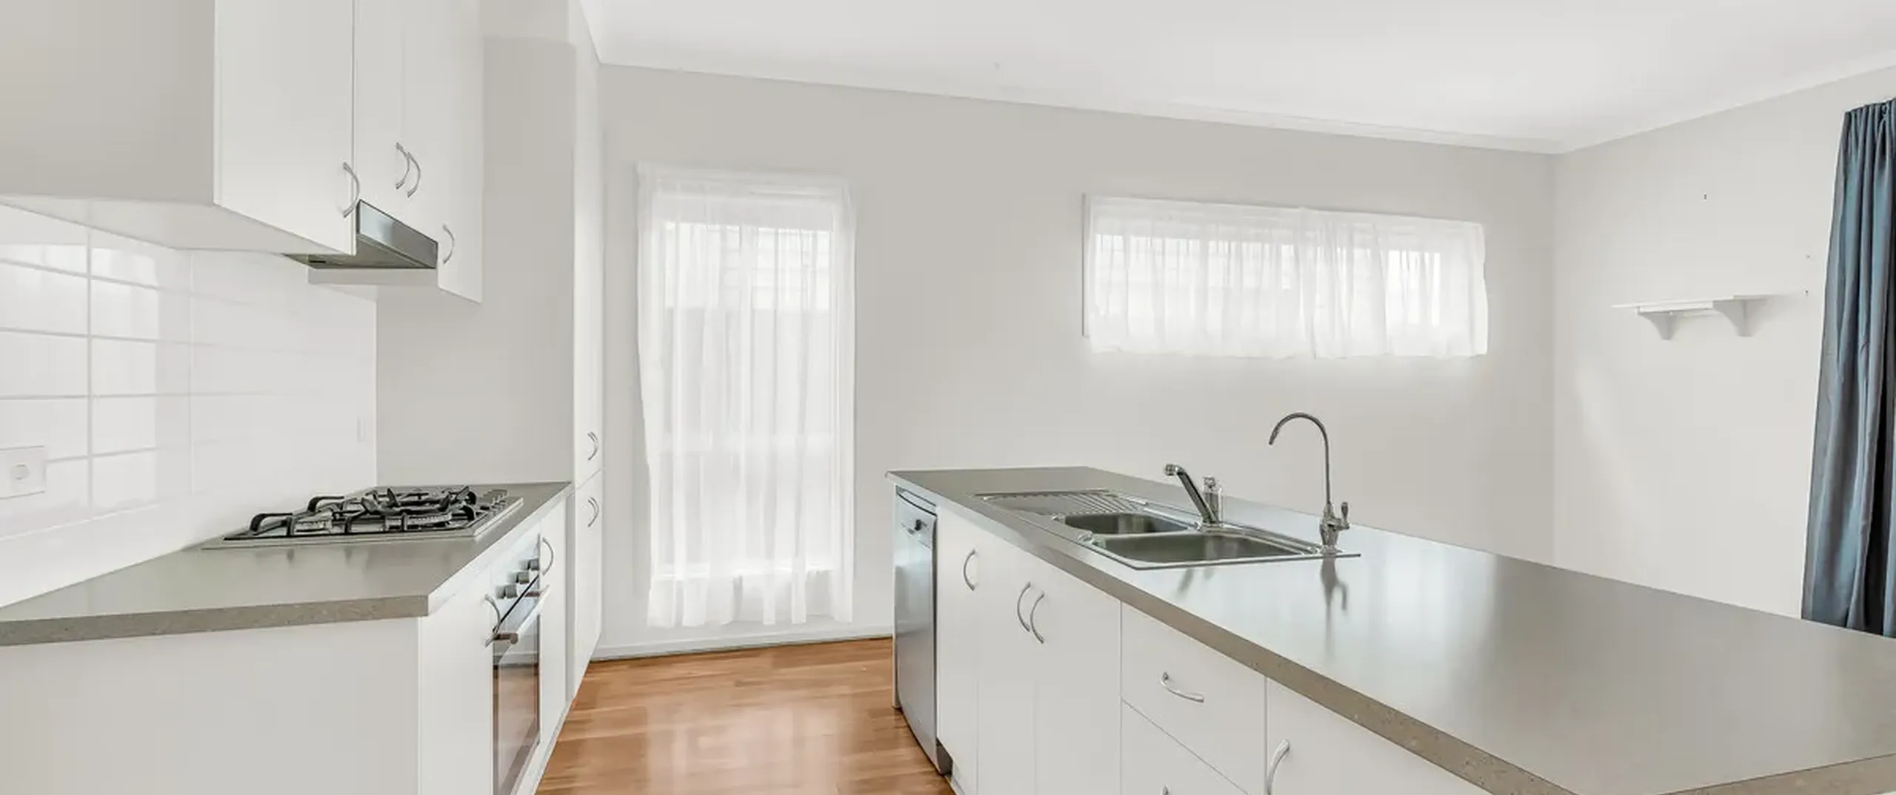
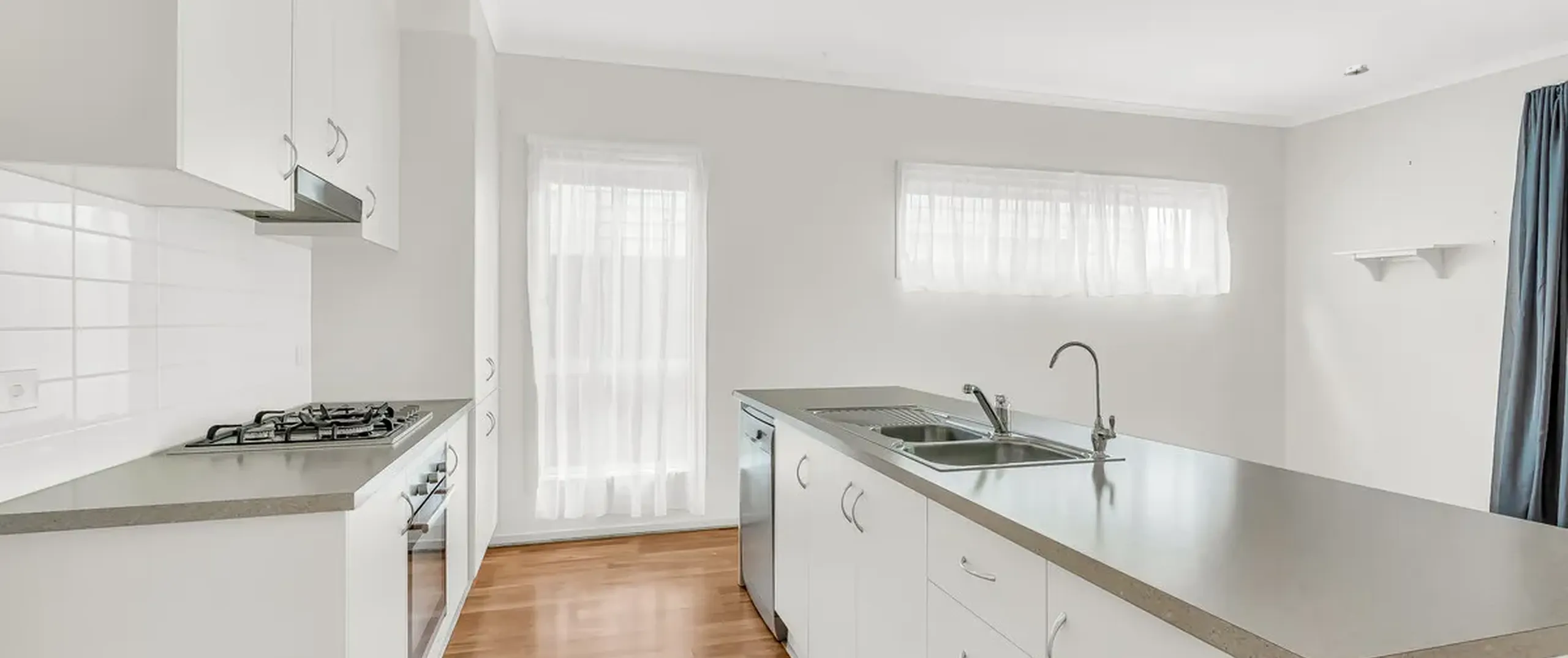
+ smoke detector (1355, 70)
